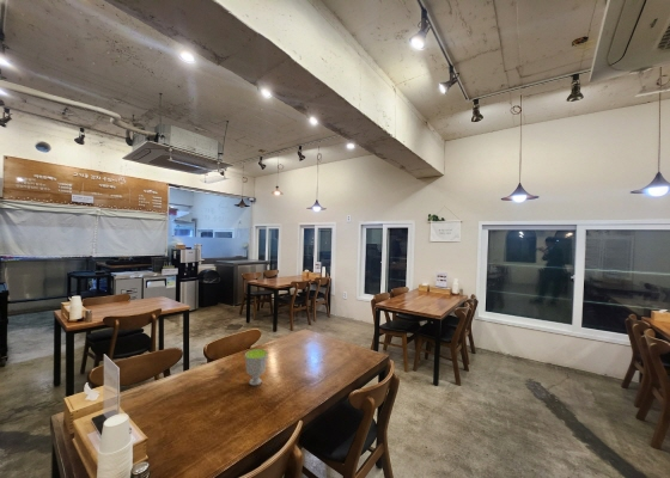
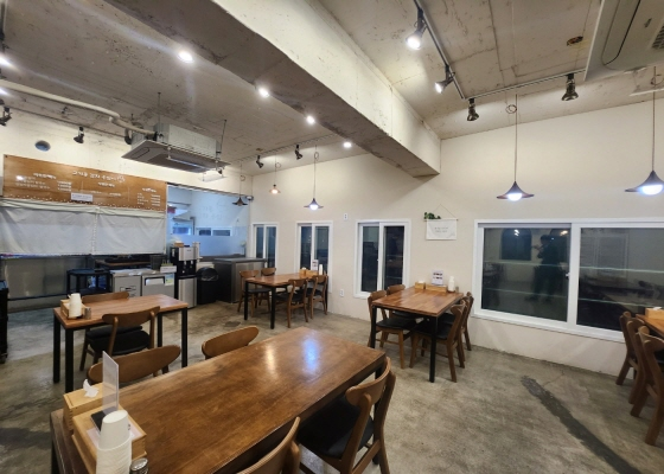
- cup (255, 367)
